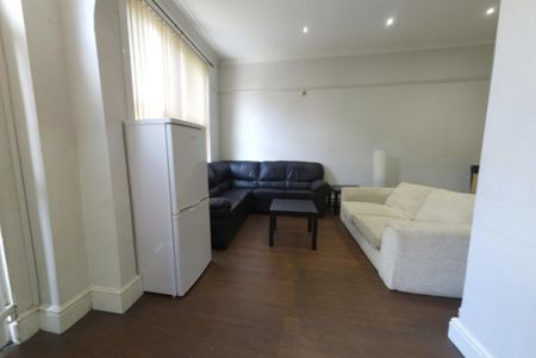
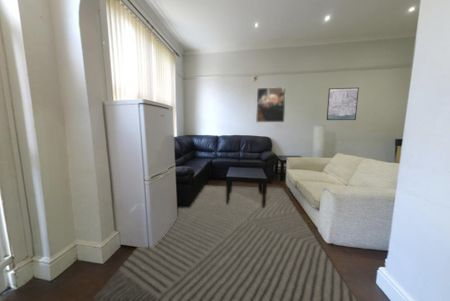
+ rug (232, 217)
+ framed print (342, 104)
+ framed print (270, 105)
